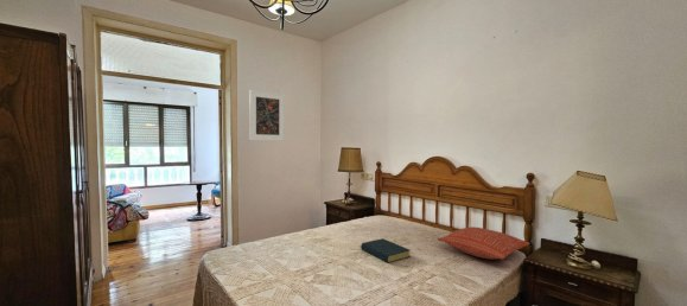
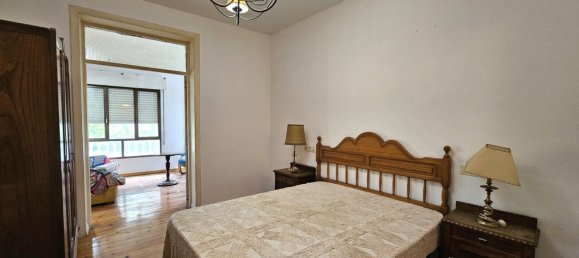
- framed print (267, 116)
- hardback book (384, 249)
- pillow (482, 241)
